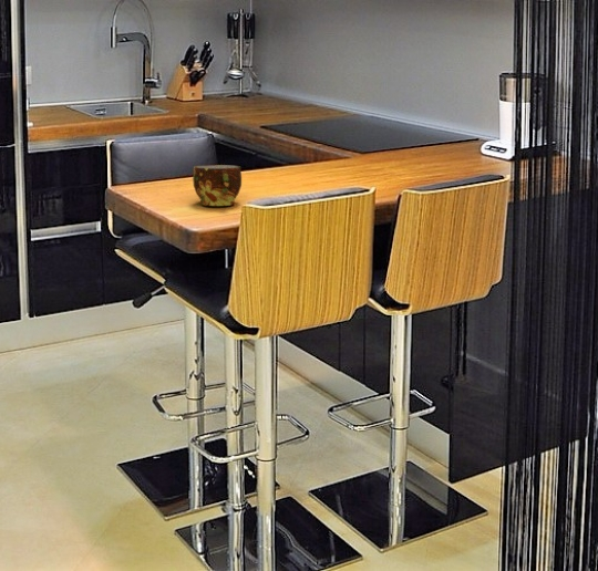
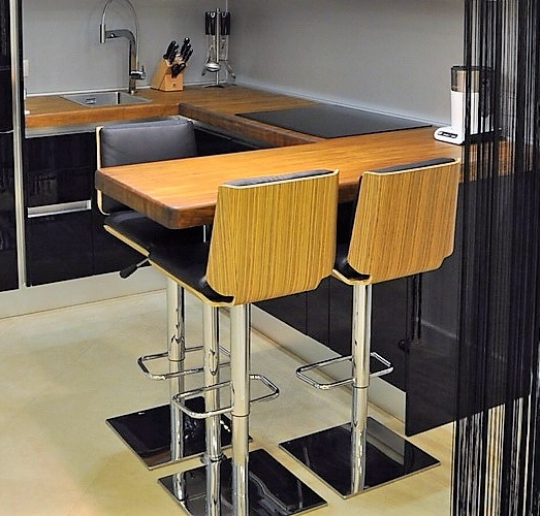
- cup (219, 186)
